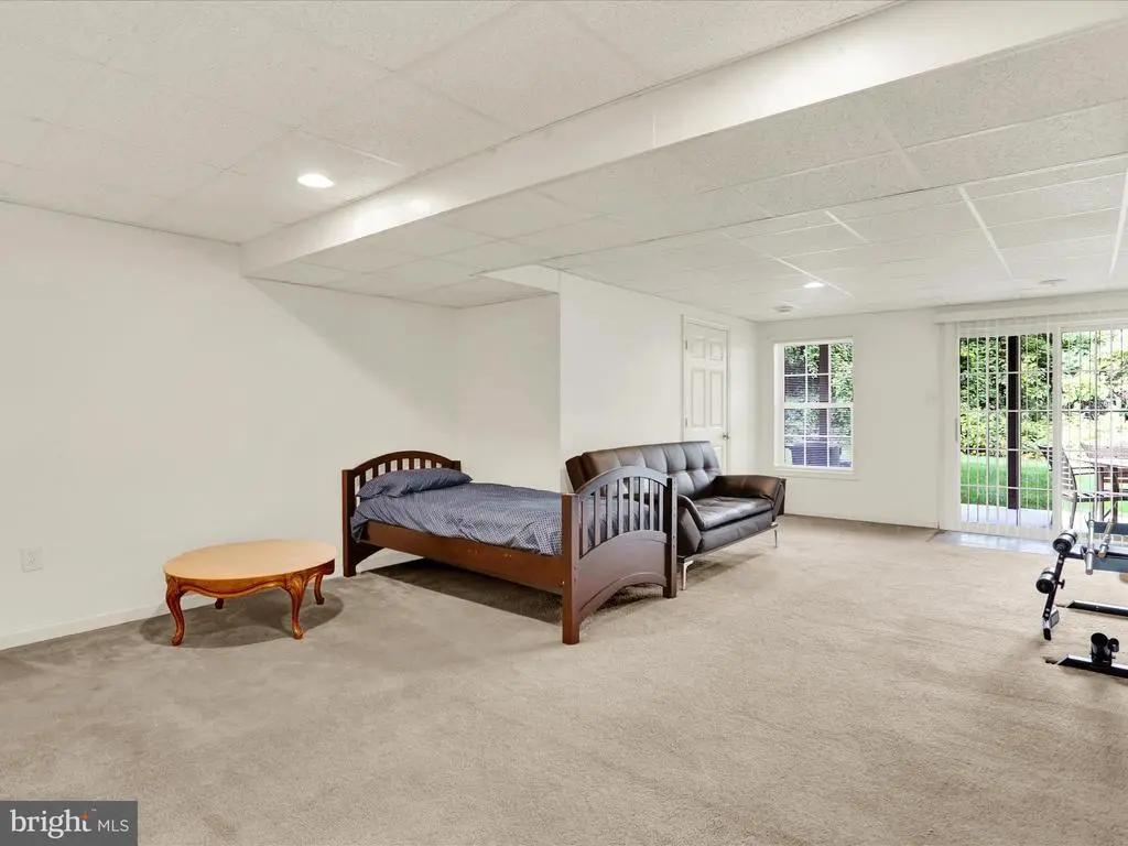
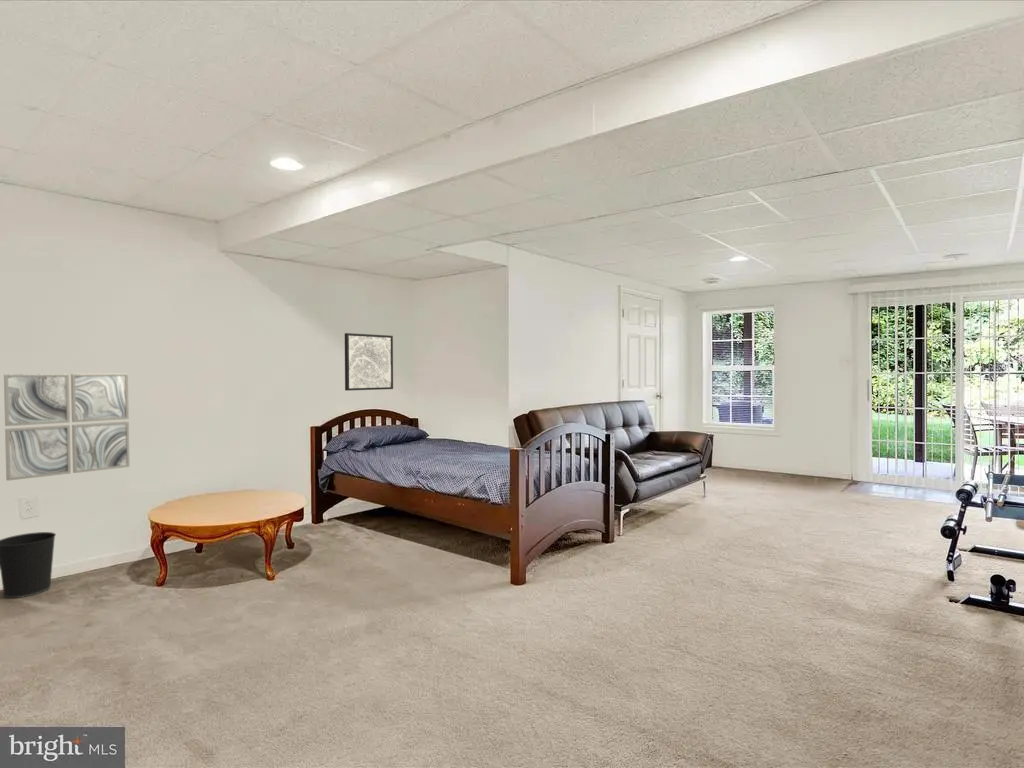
+ wastebasket (27, 564)
+ wall art (369, 362)
+ wall art (69, 425)
